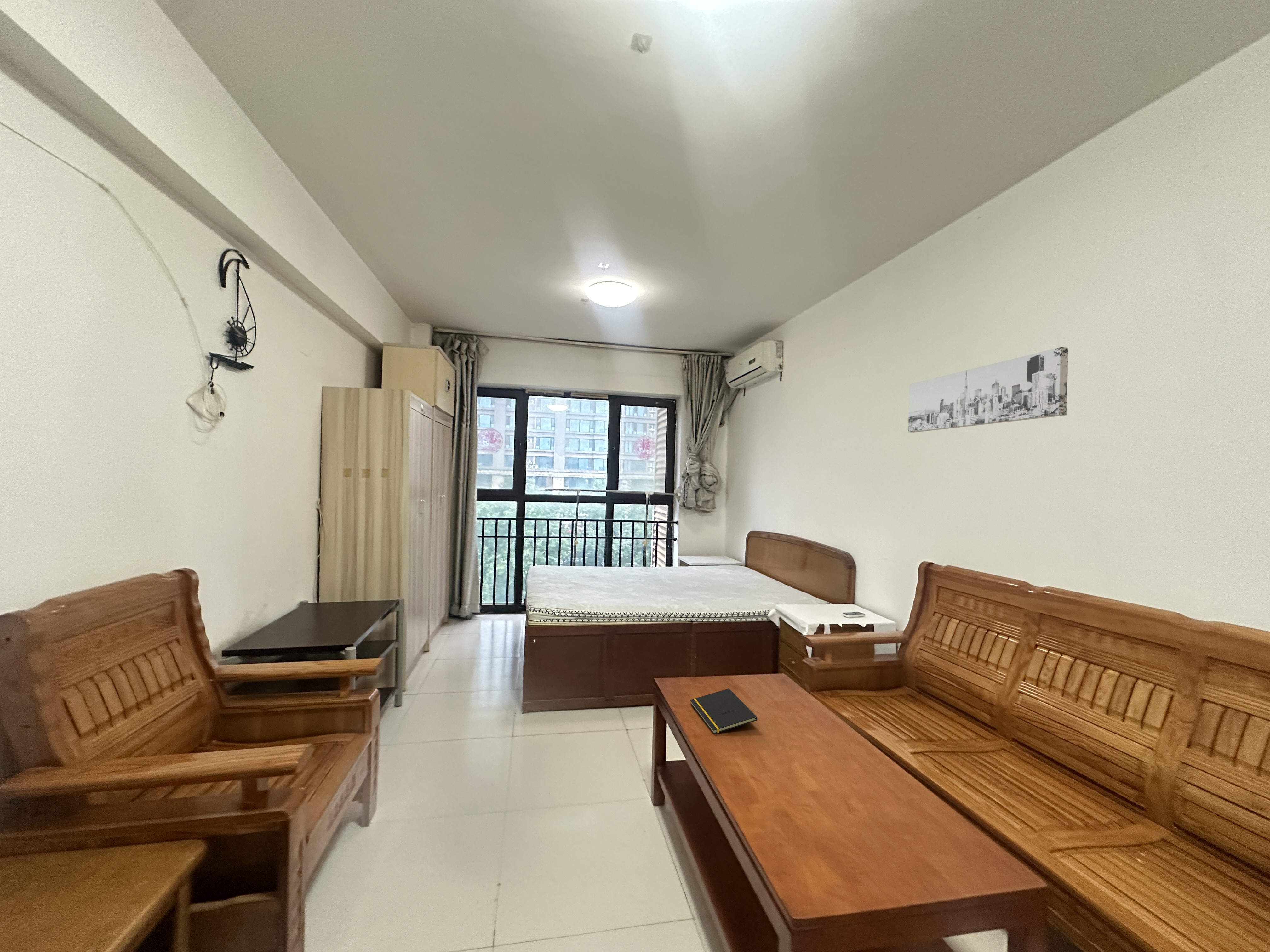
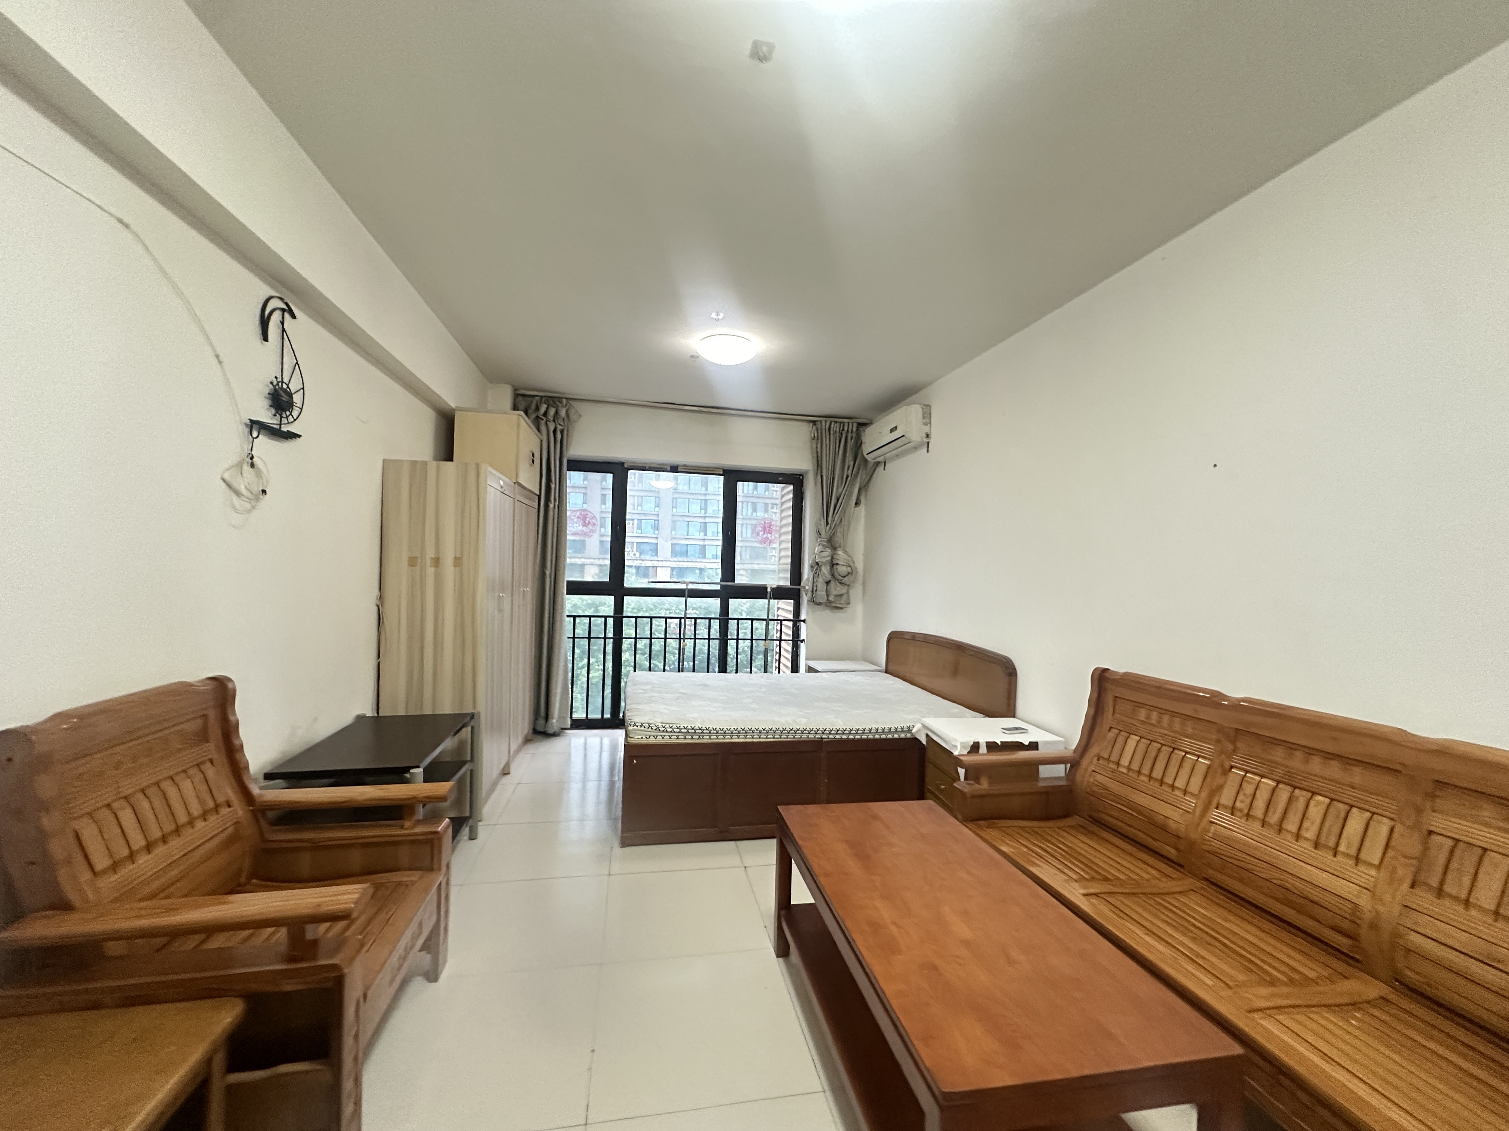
- wall art (975, 397)
- notepad (722, 710)
